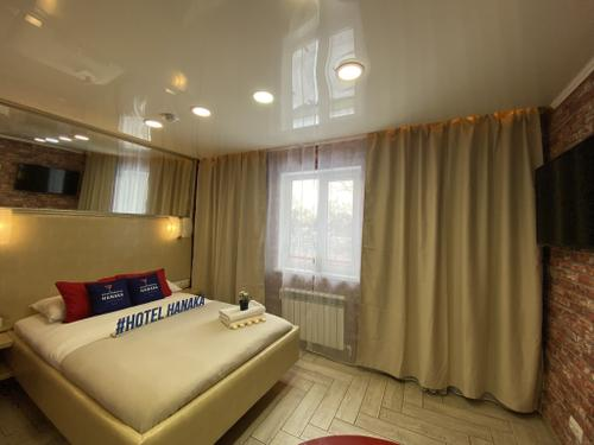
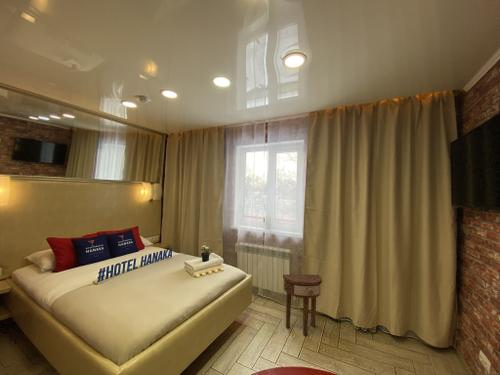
+ side table (303, 302)
